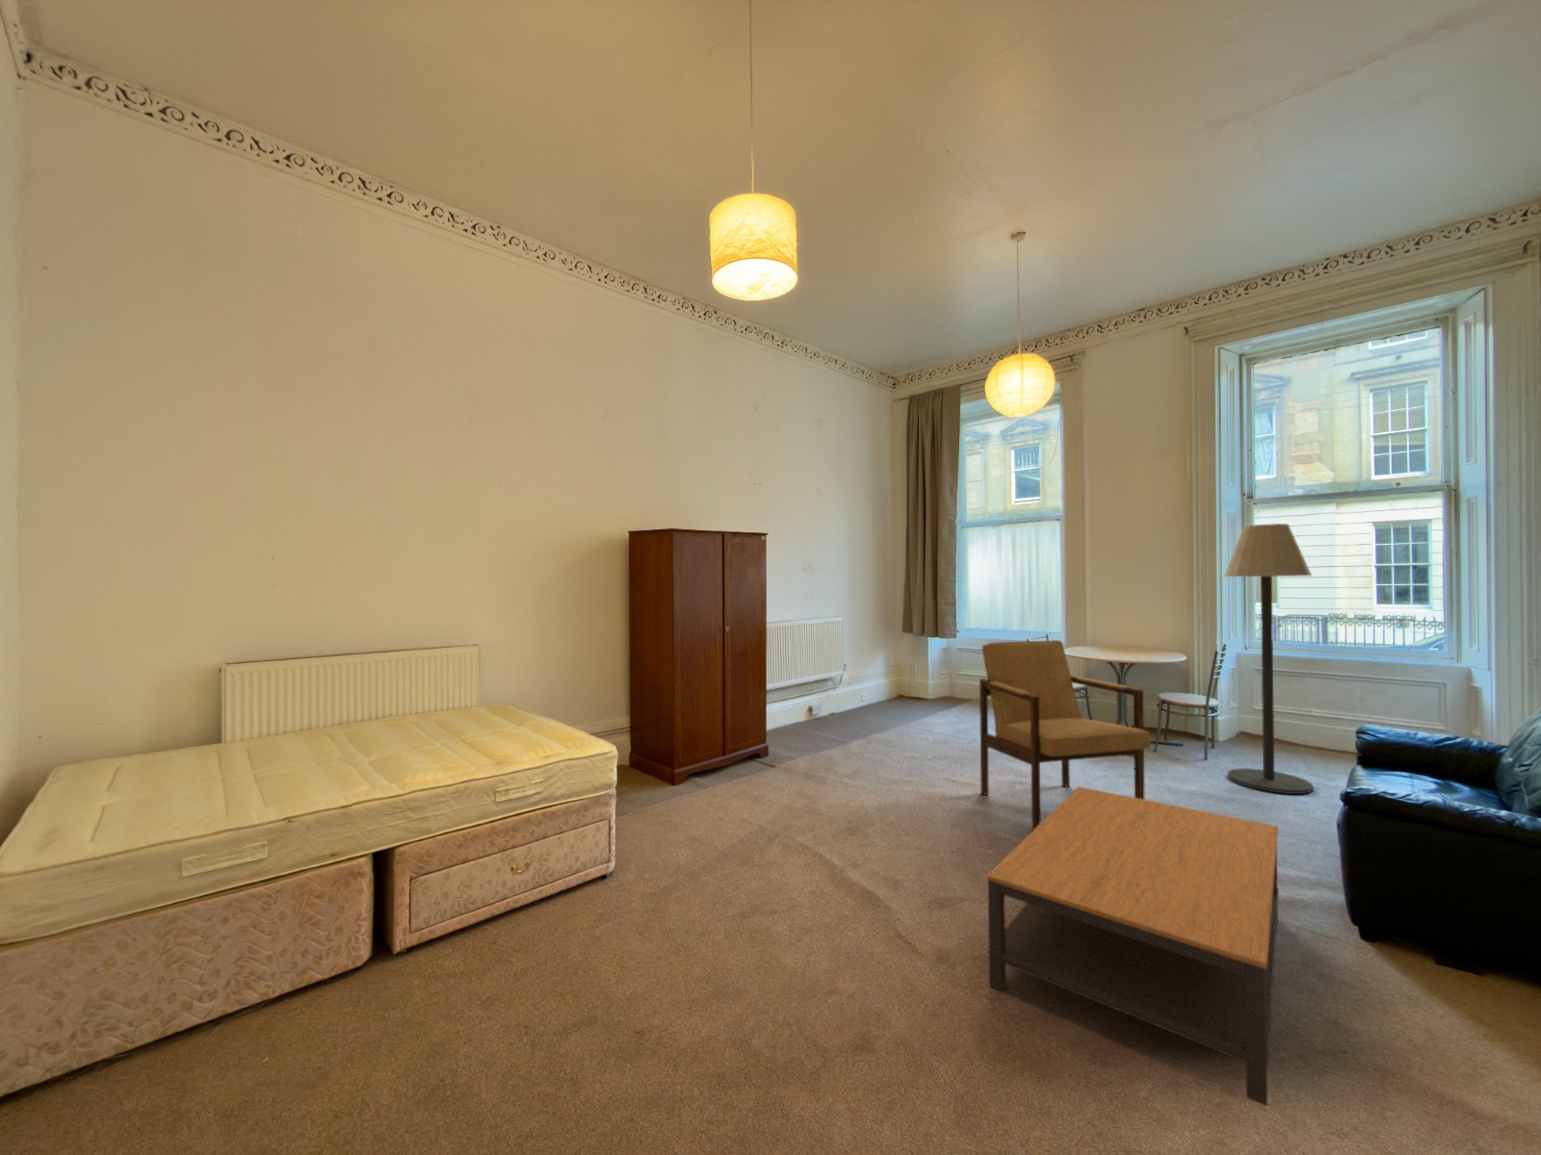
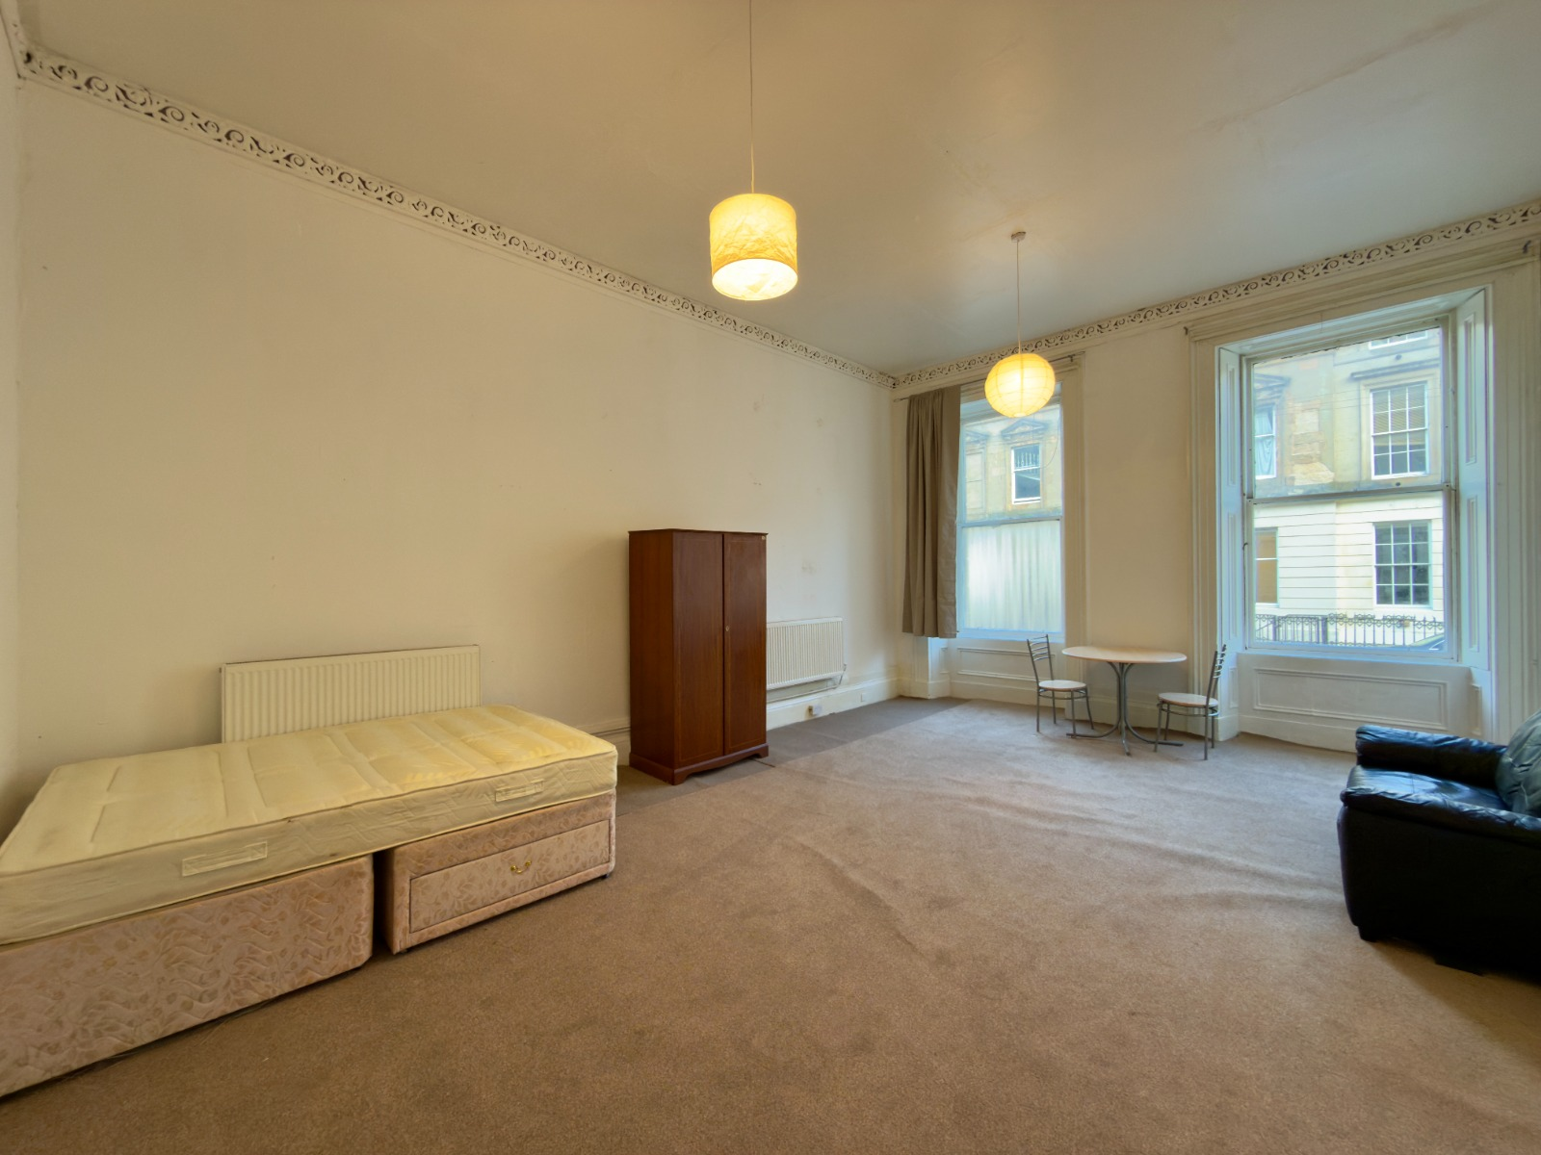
- coffee table (1144, 899)
- armchair (1057, 727)
- floor lamp (1267, 654)
